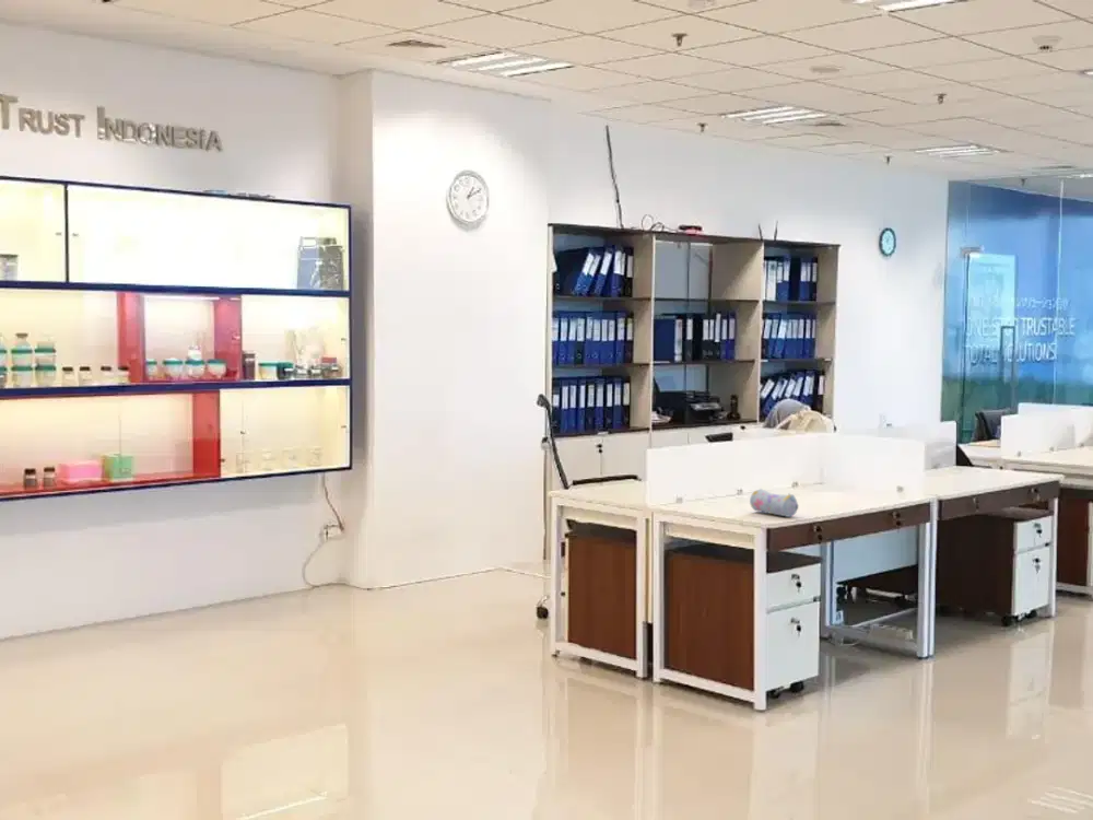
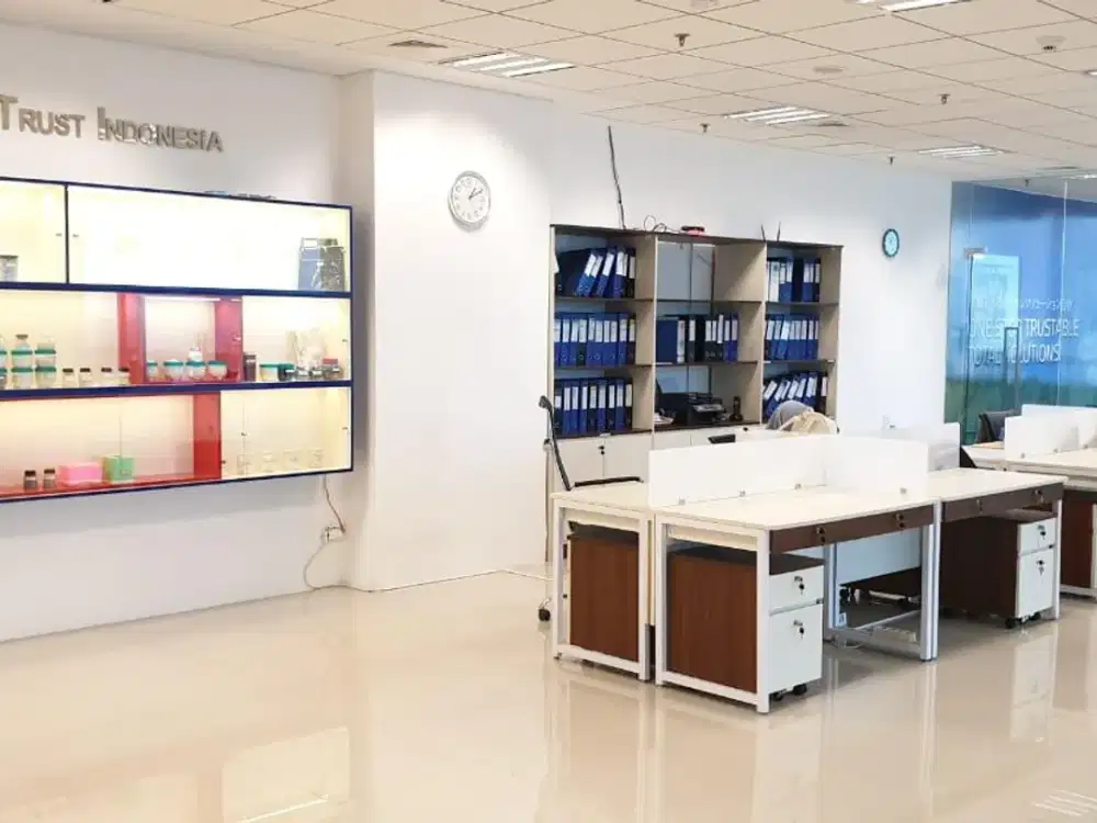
- pencil case (773, 502)
